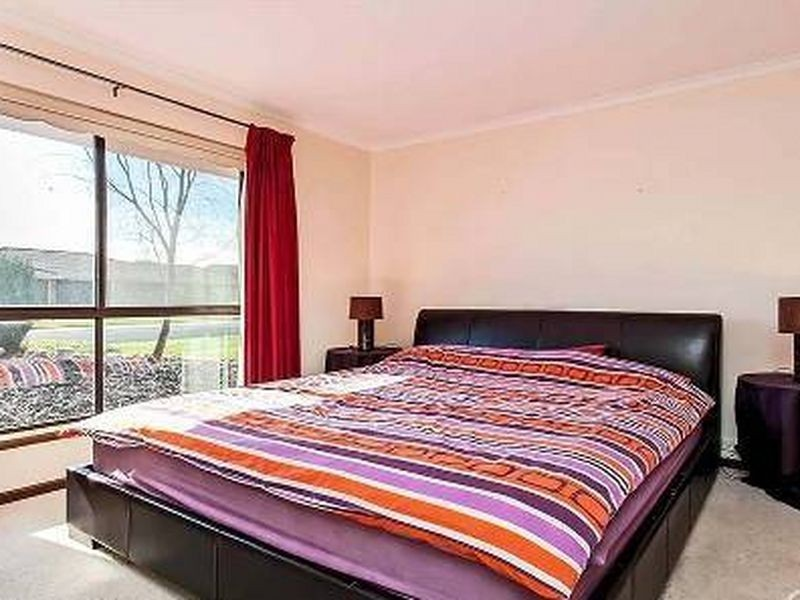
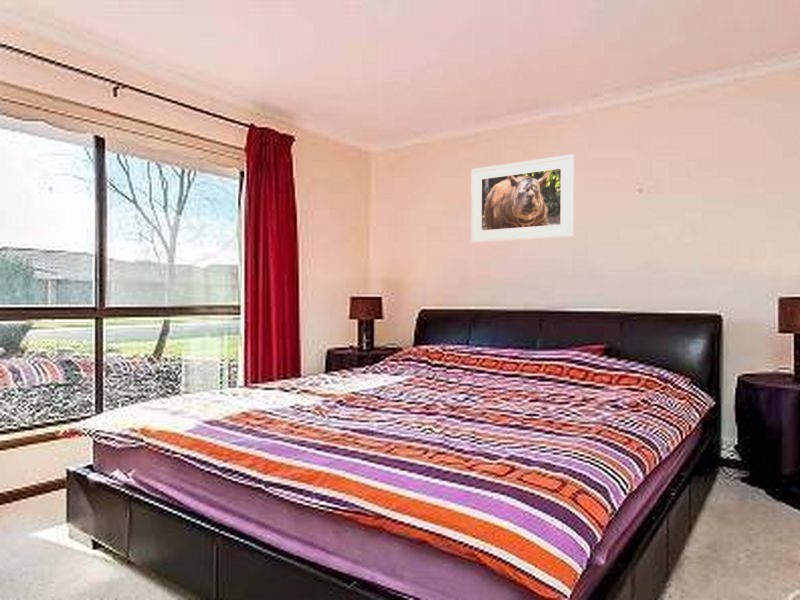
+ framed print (519, 200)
